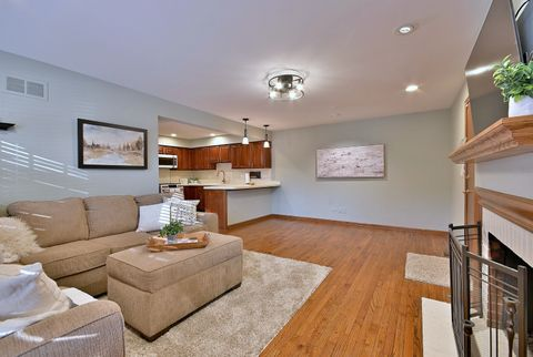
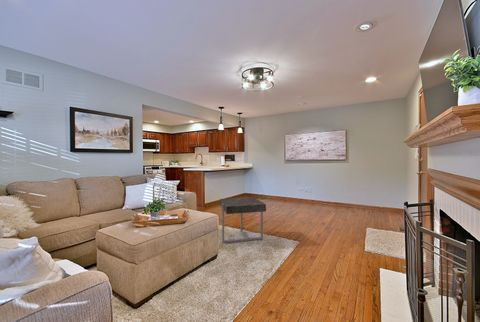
+ side table (241, 219)
